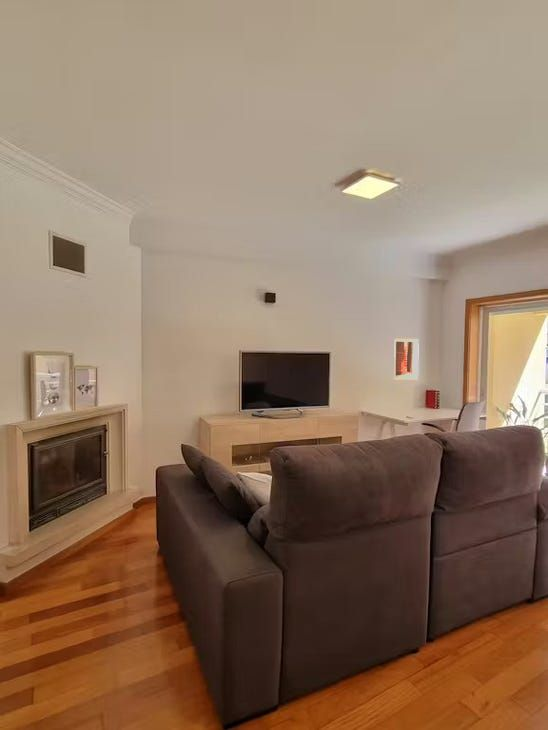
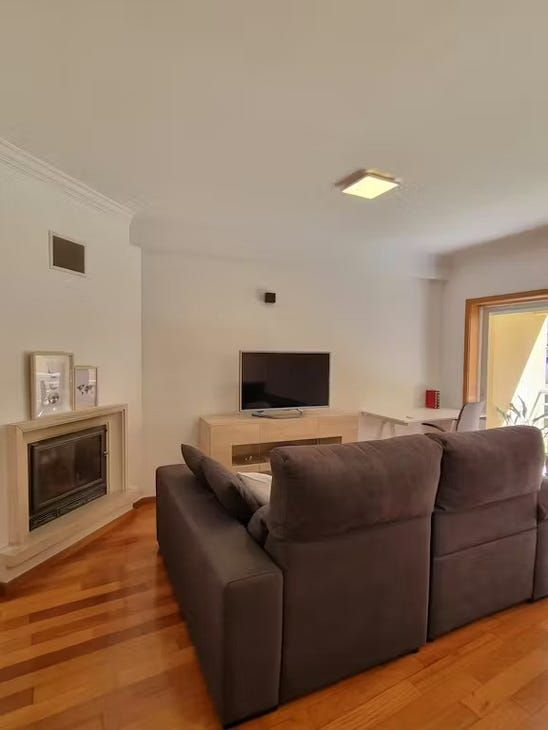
- wall art (406, 359)
